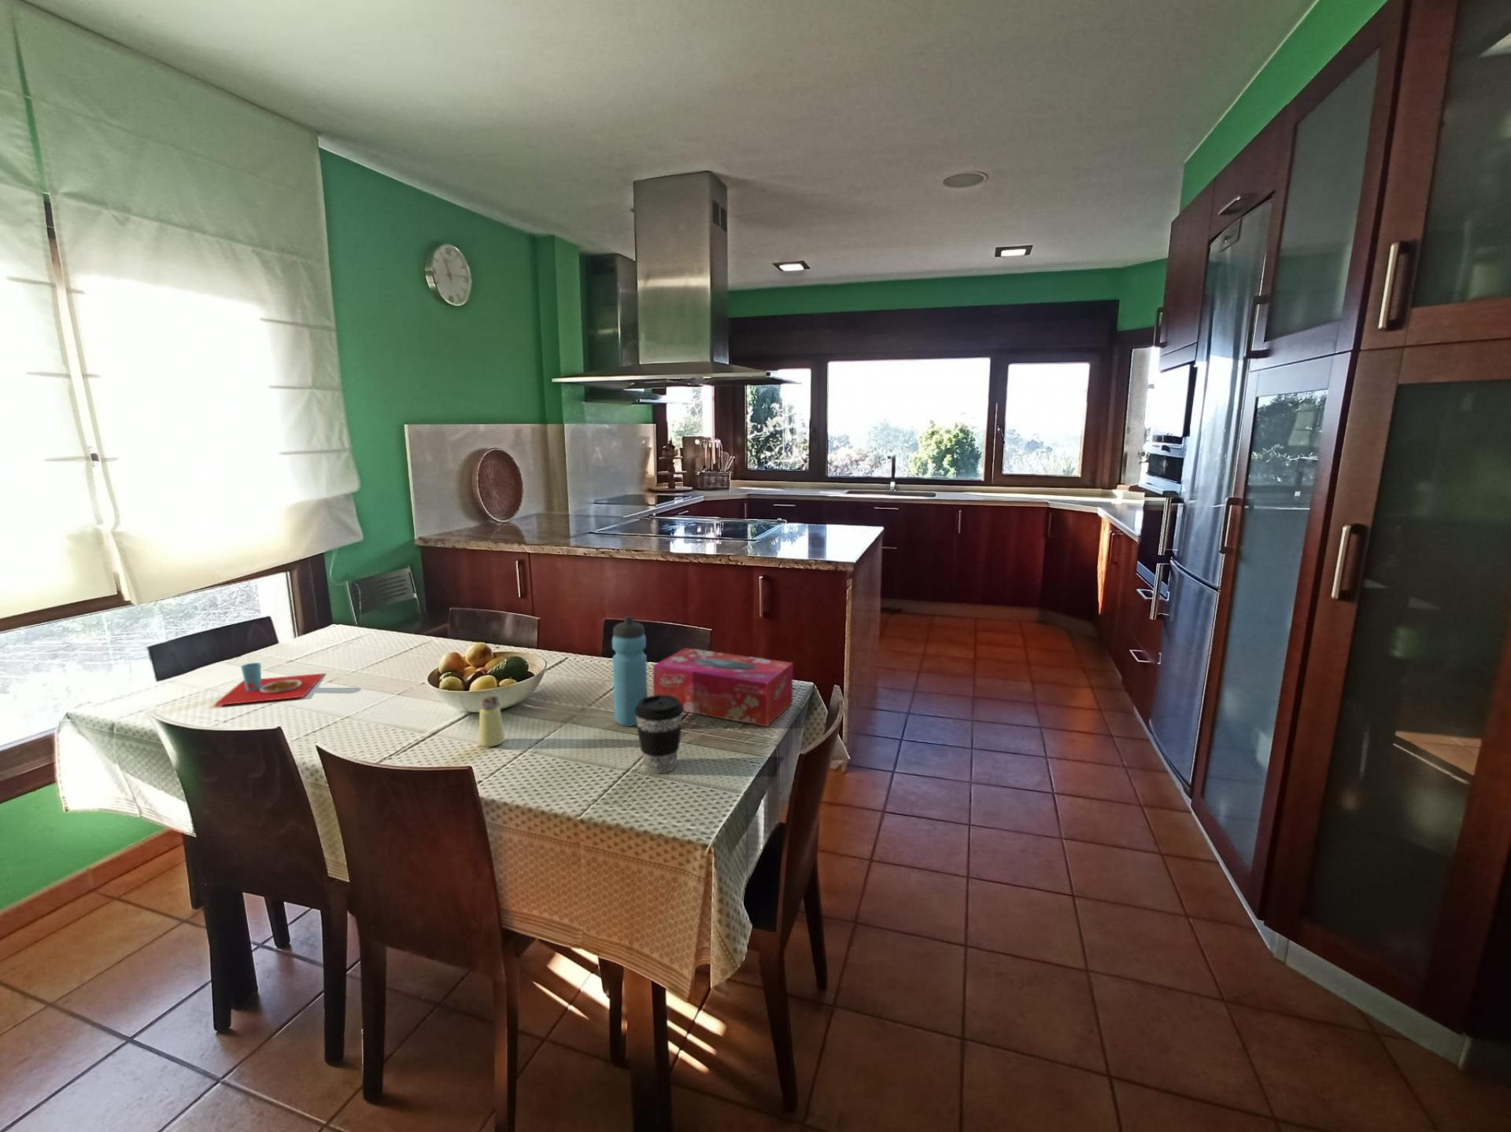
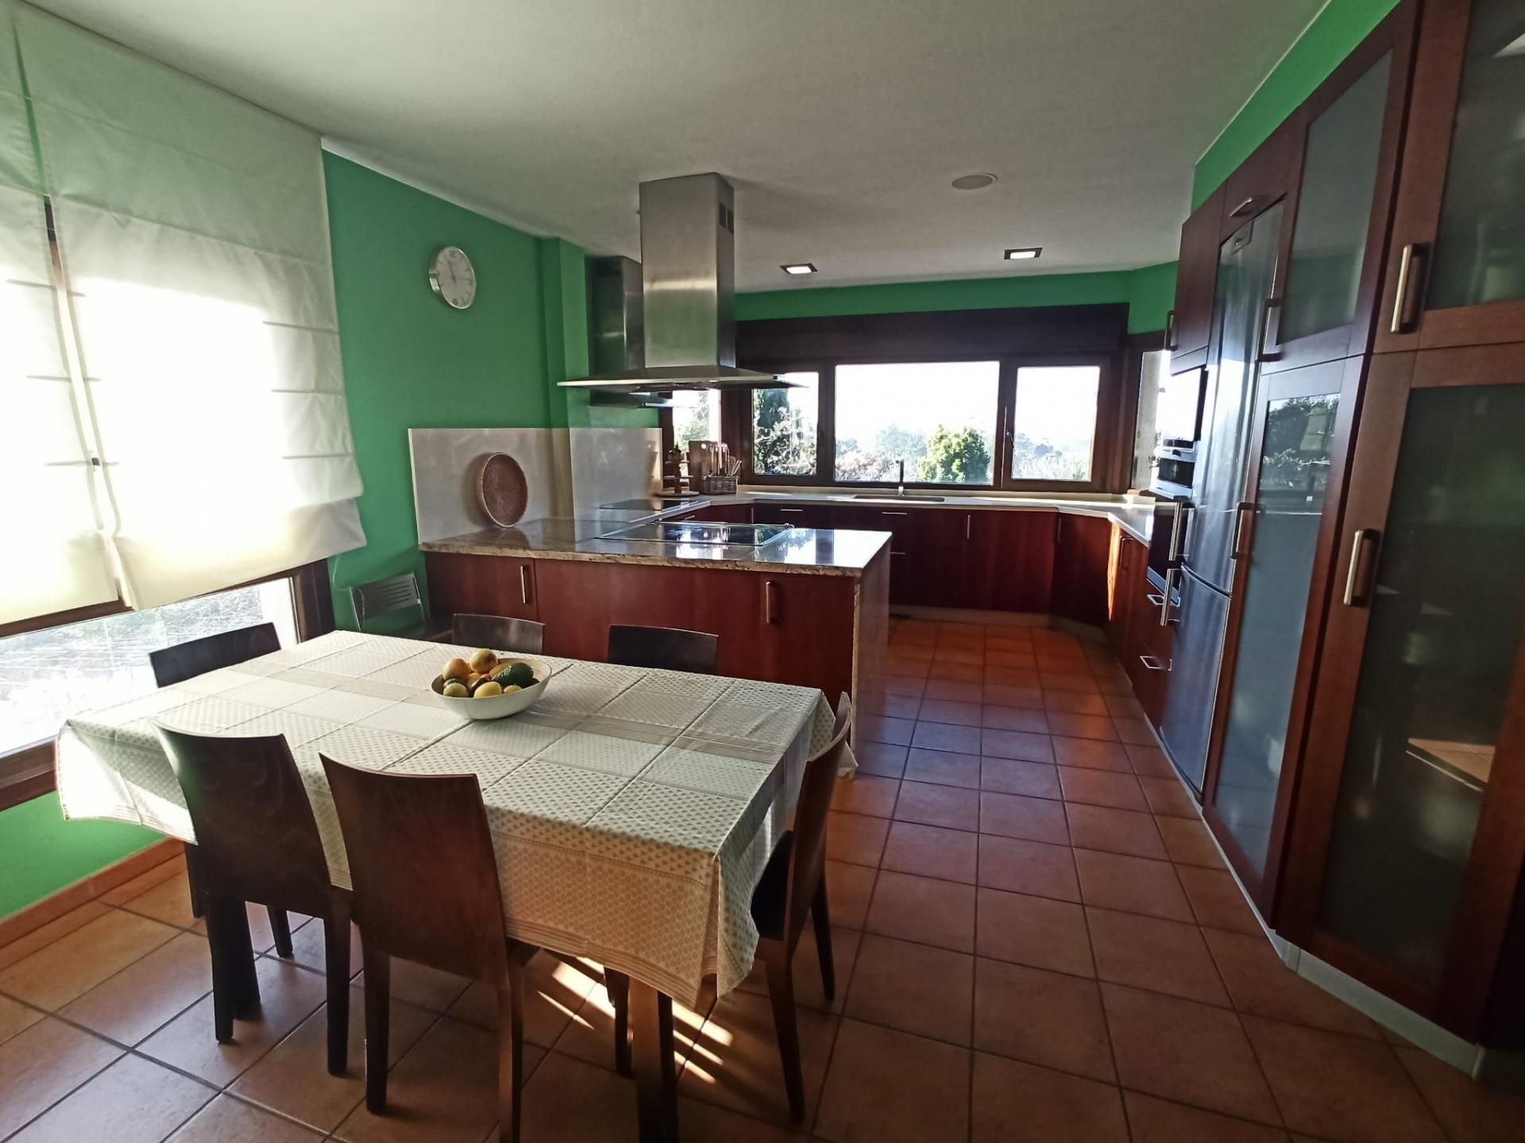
- tissue box (723, 684)
- saltshaker (490, 721)
- placemat (271, 678)
- coffee cup (659, 734)
- water bottle (629, 669)
